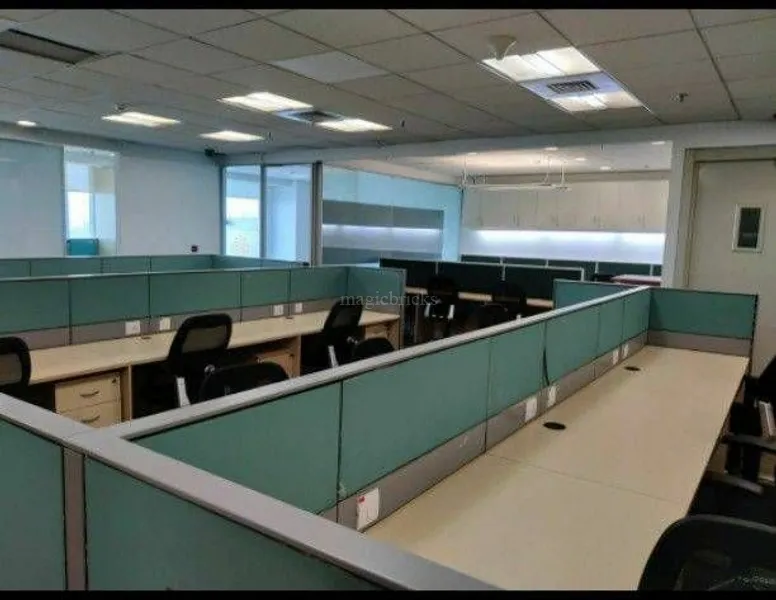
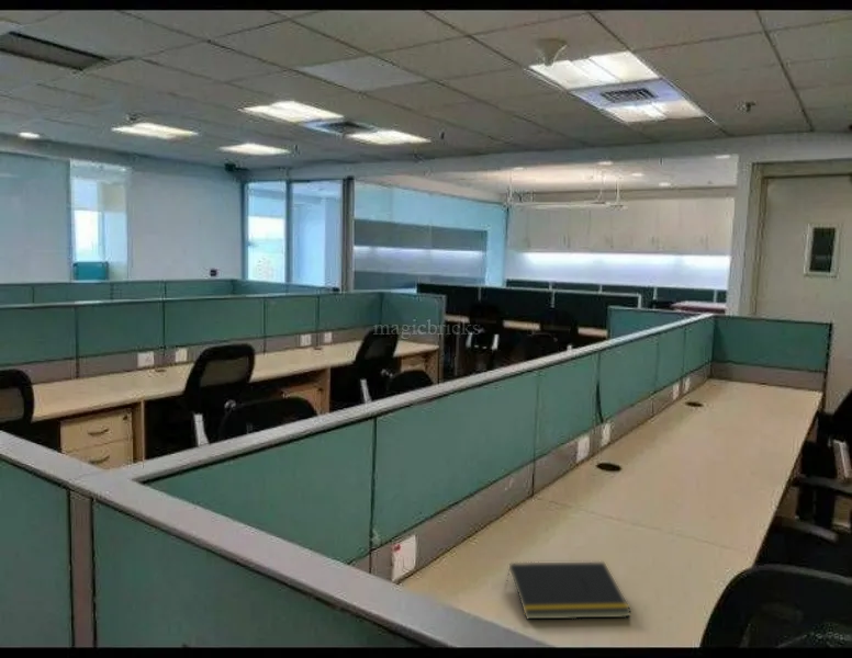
+ notepad (568, 588)
